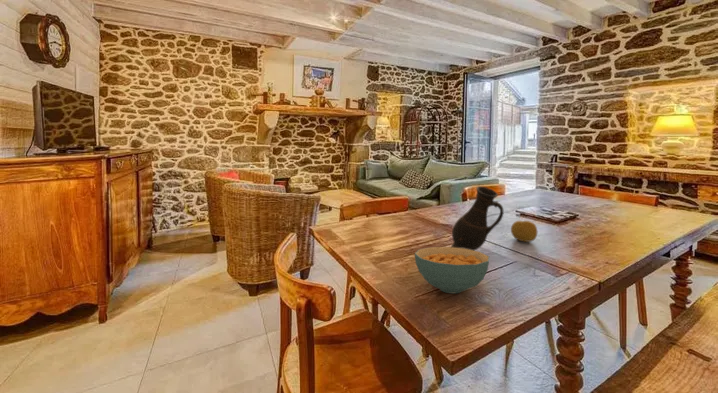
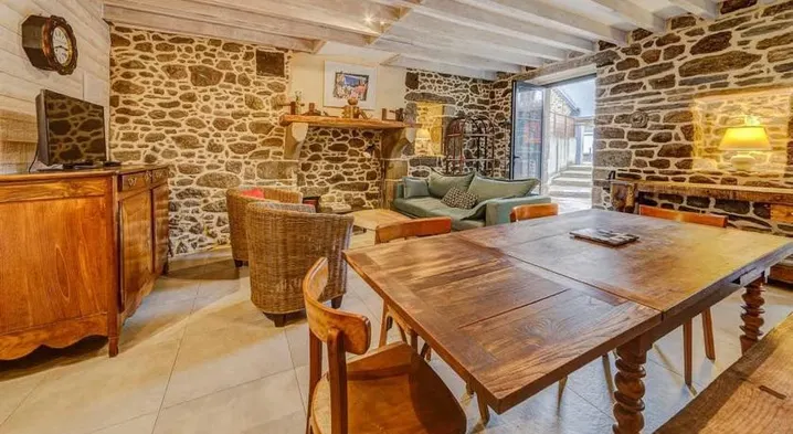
- cereal bowl (450, 272)
- fruit (523, 230)
- jug (473, 222)
